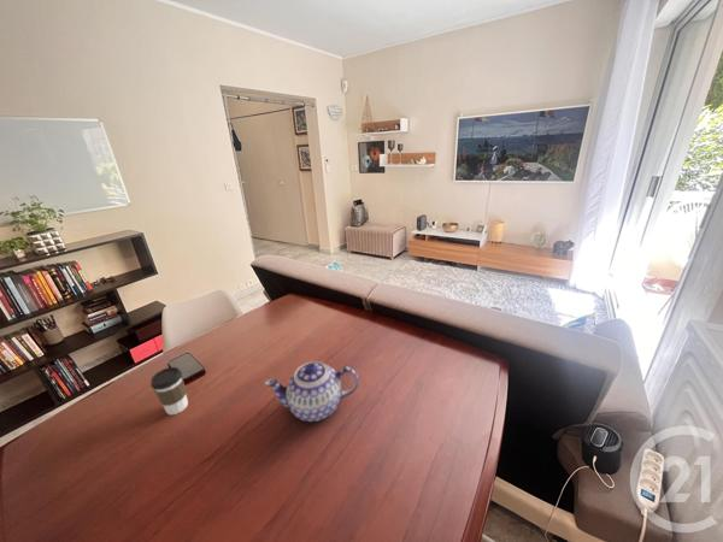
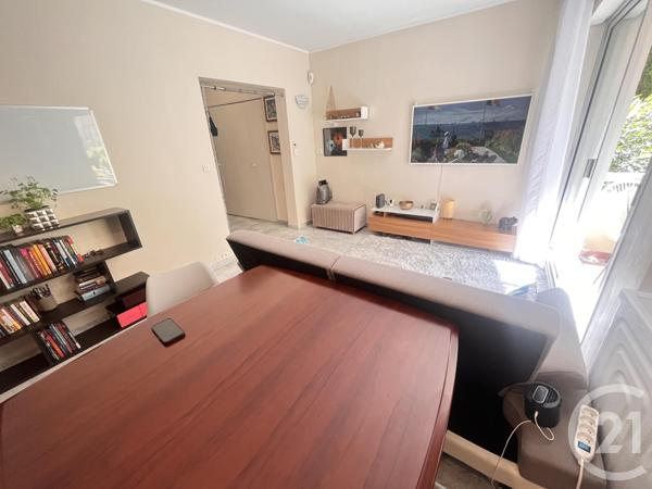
- teapot (313, 385)
- coffee cup (171, 391)
